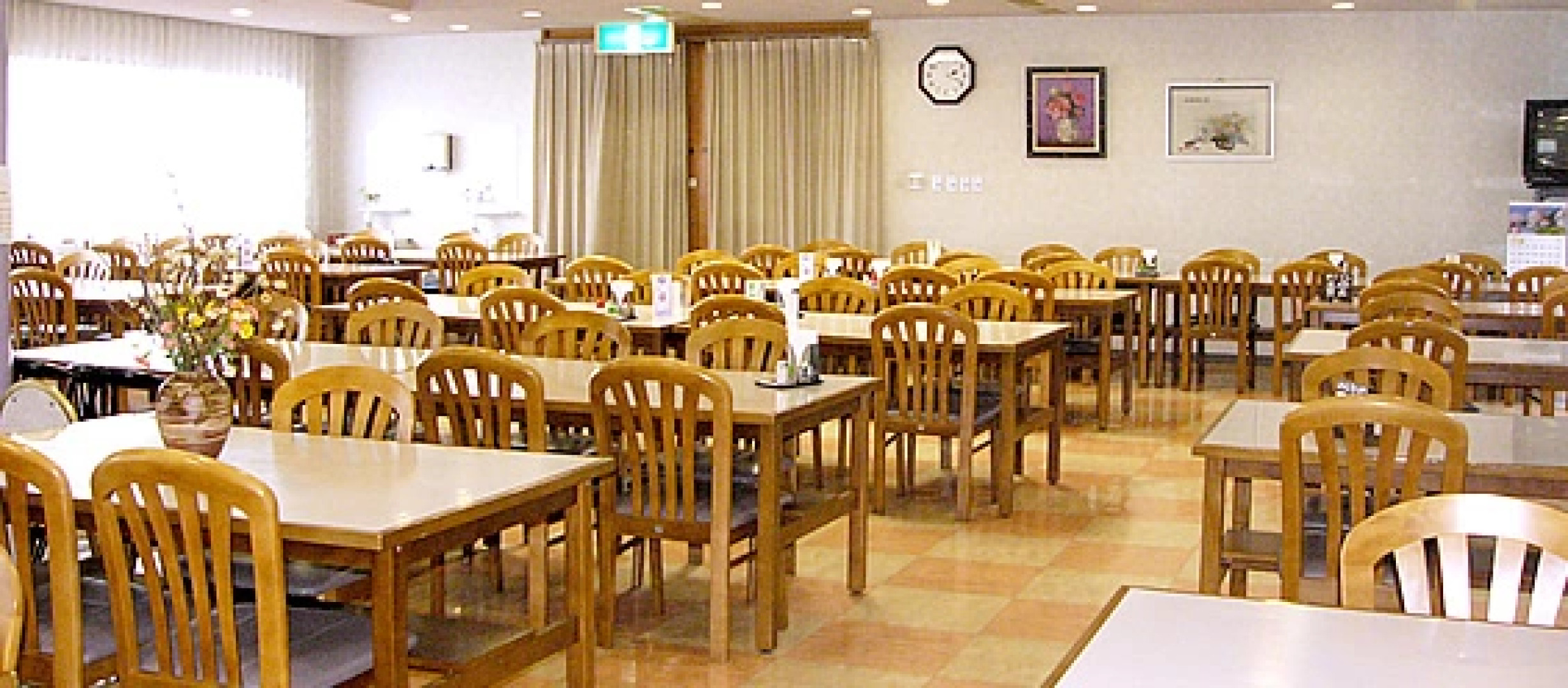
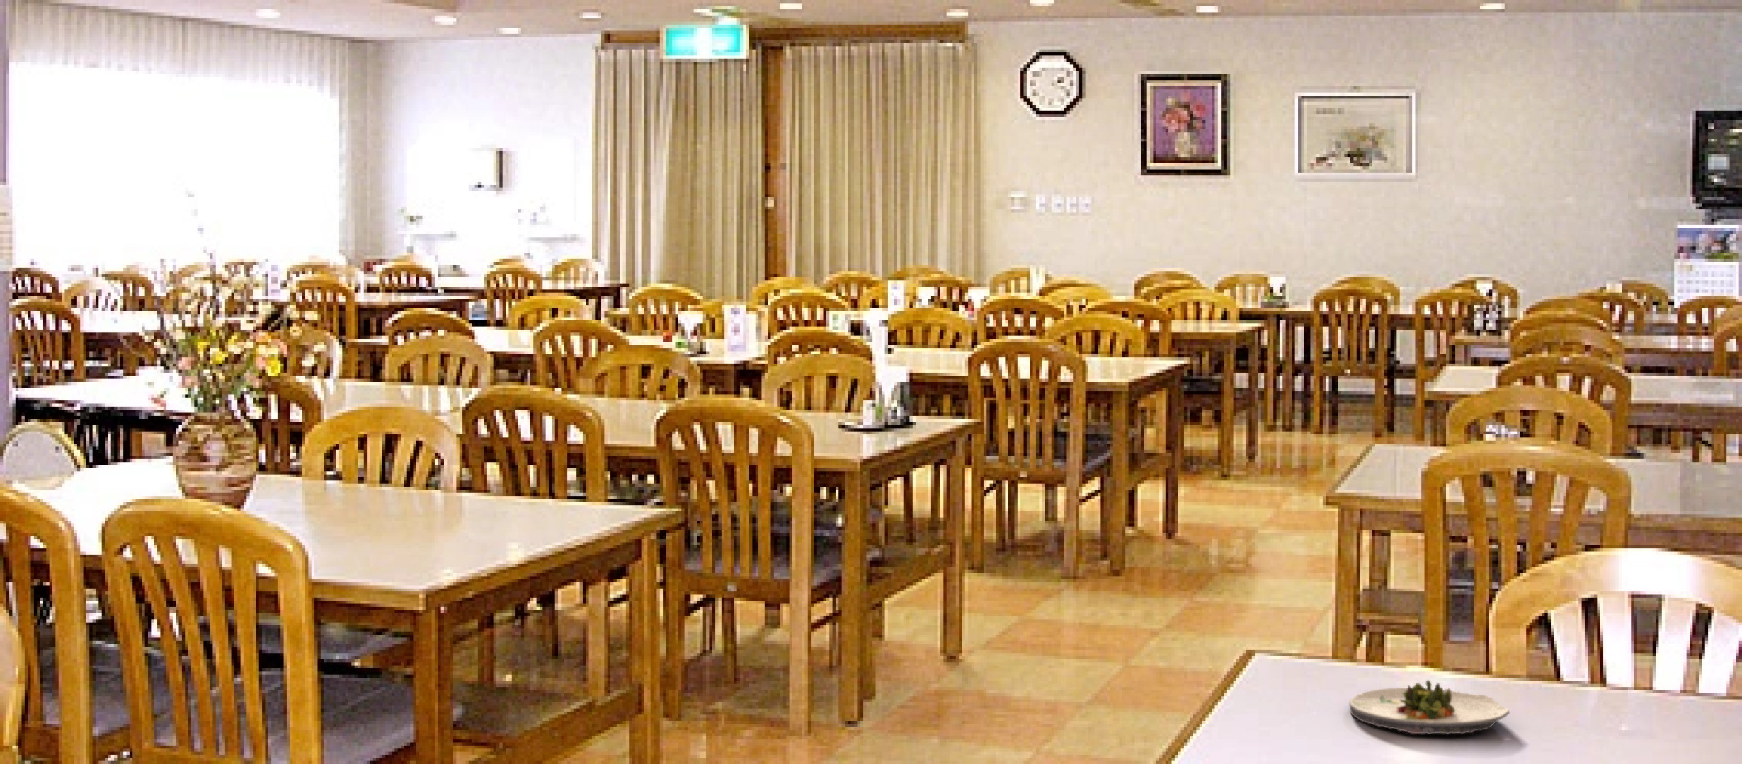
+ salad plate (1426, 698)
